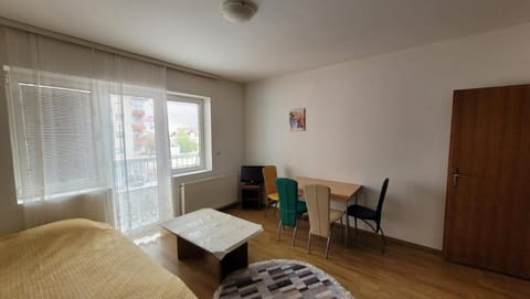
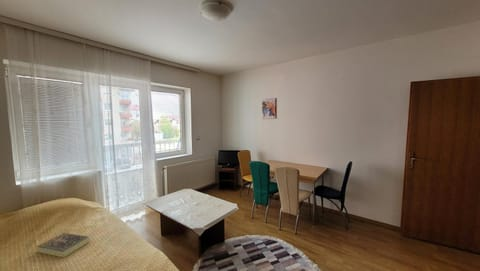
+ book (64, 244)
